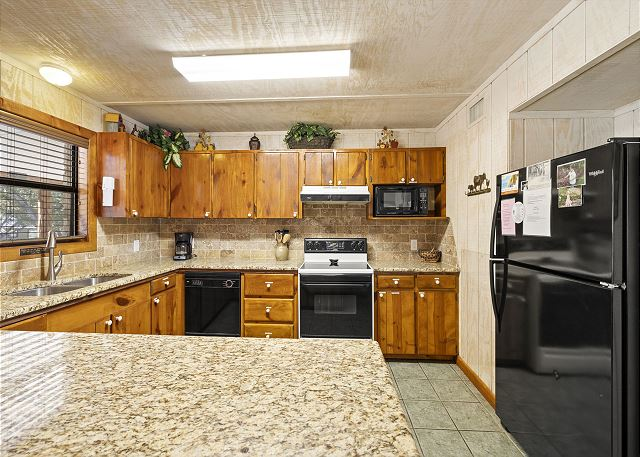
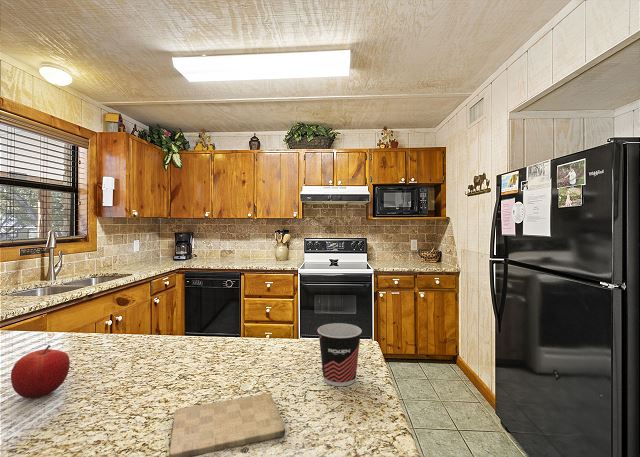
+ cup (339, 354)
+ cutting board (227, 421)
+ fruit (41, 370)
